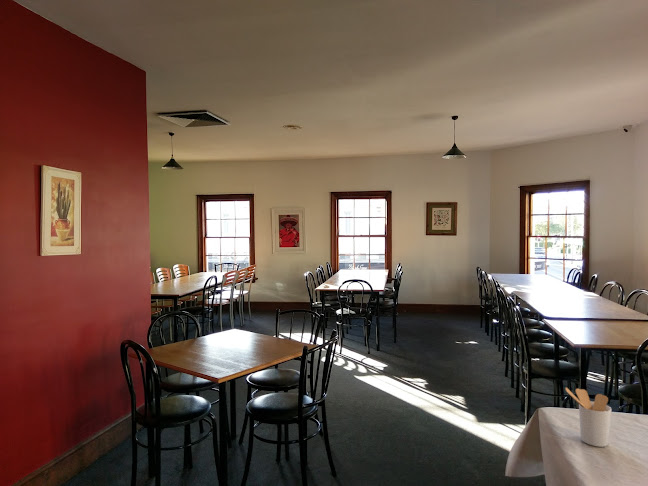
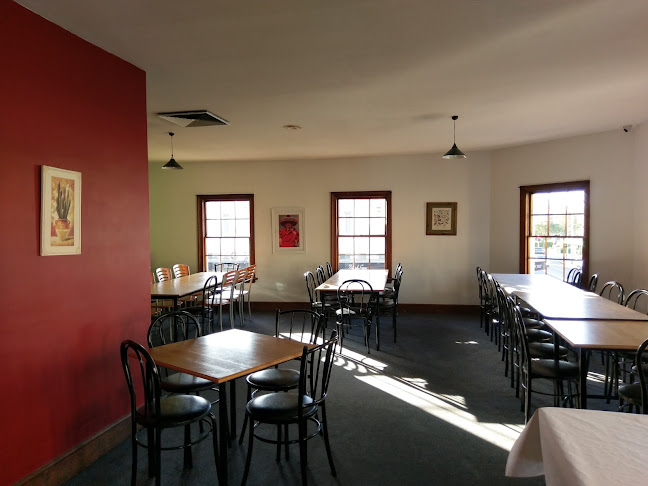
- utensil holder (586, 414)
